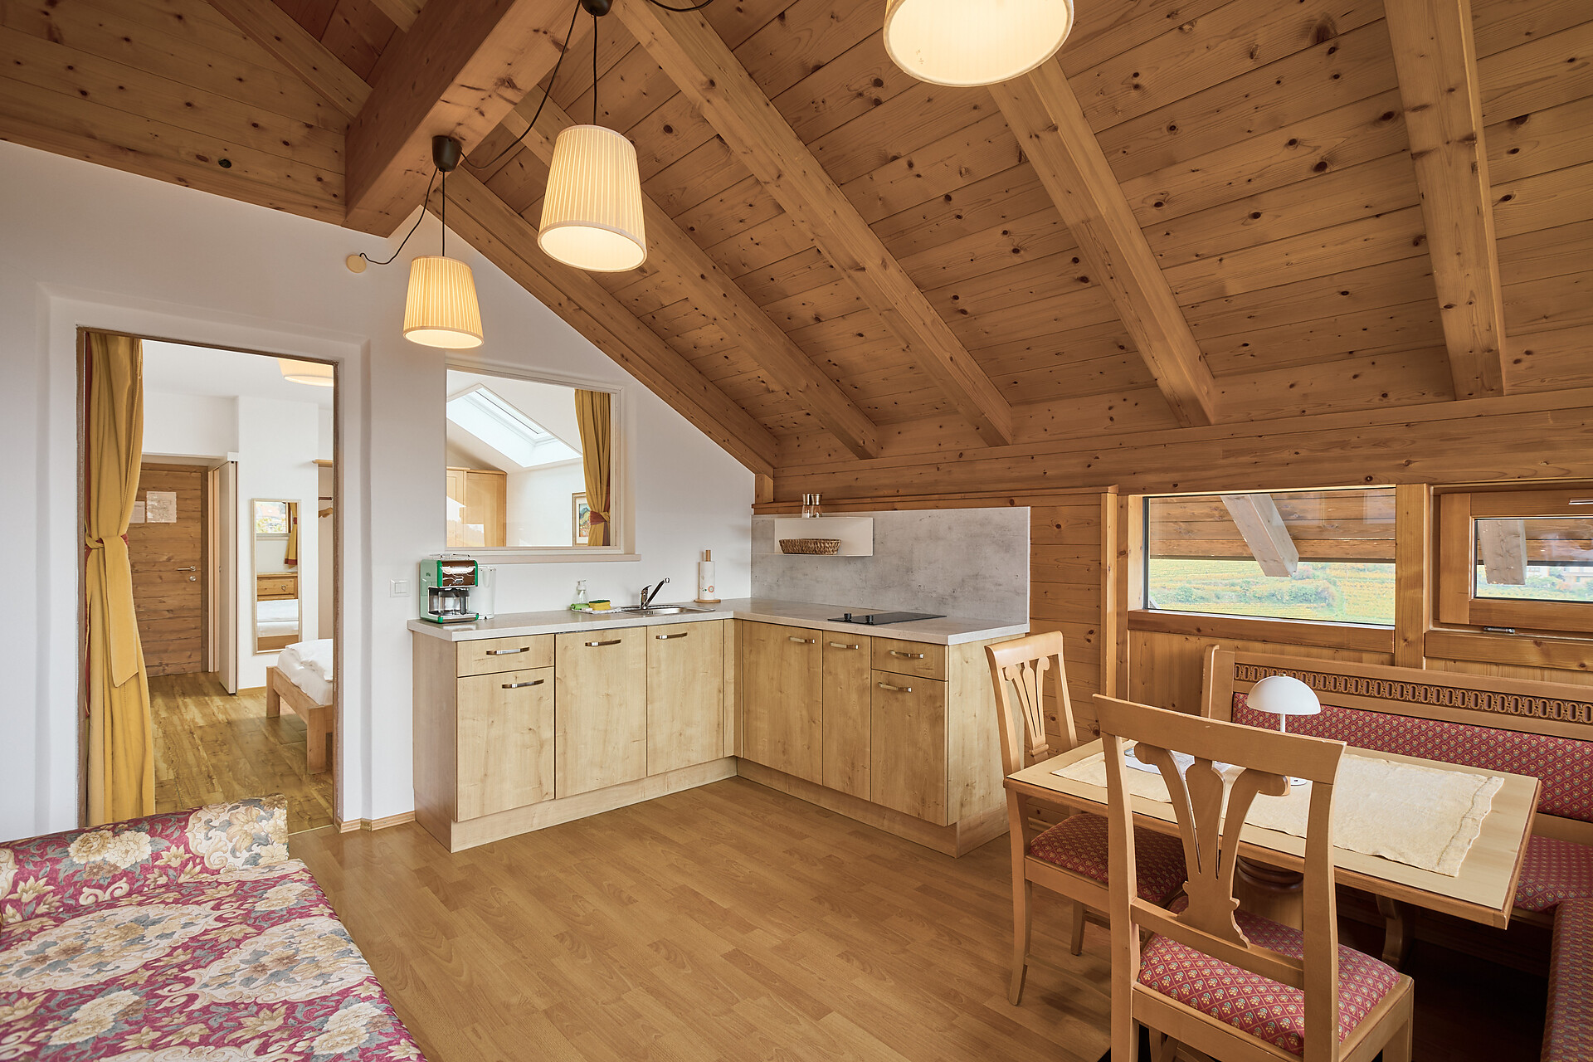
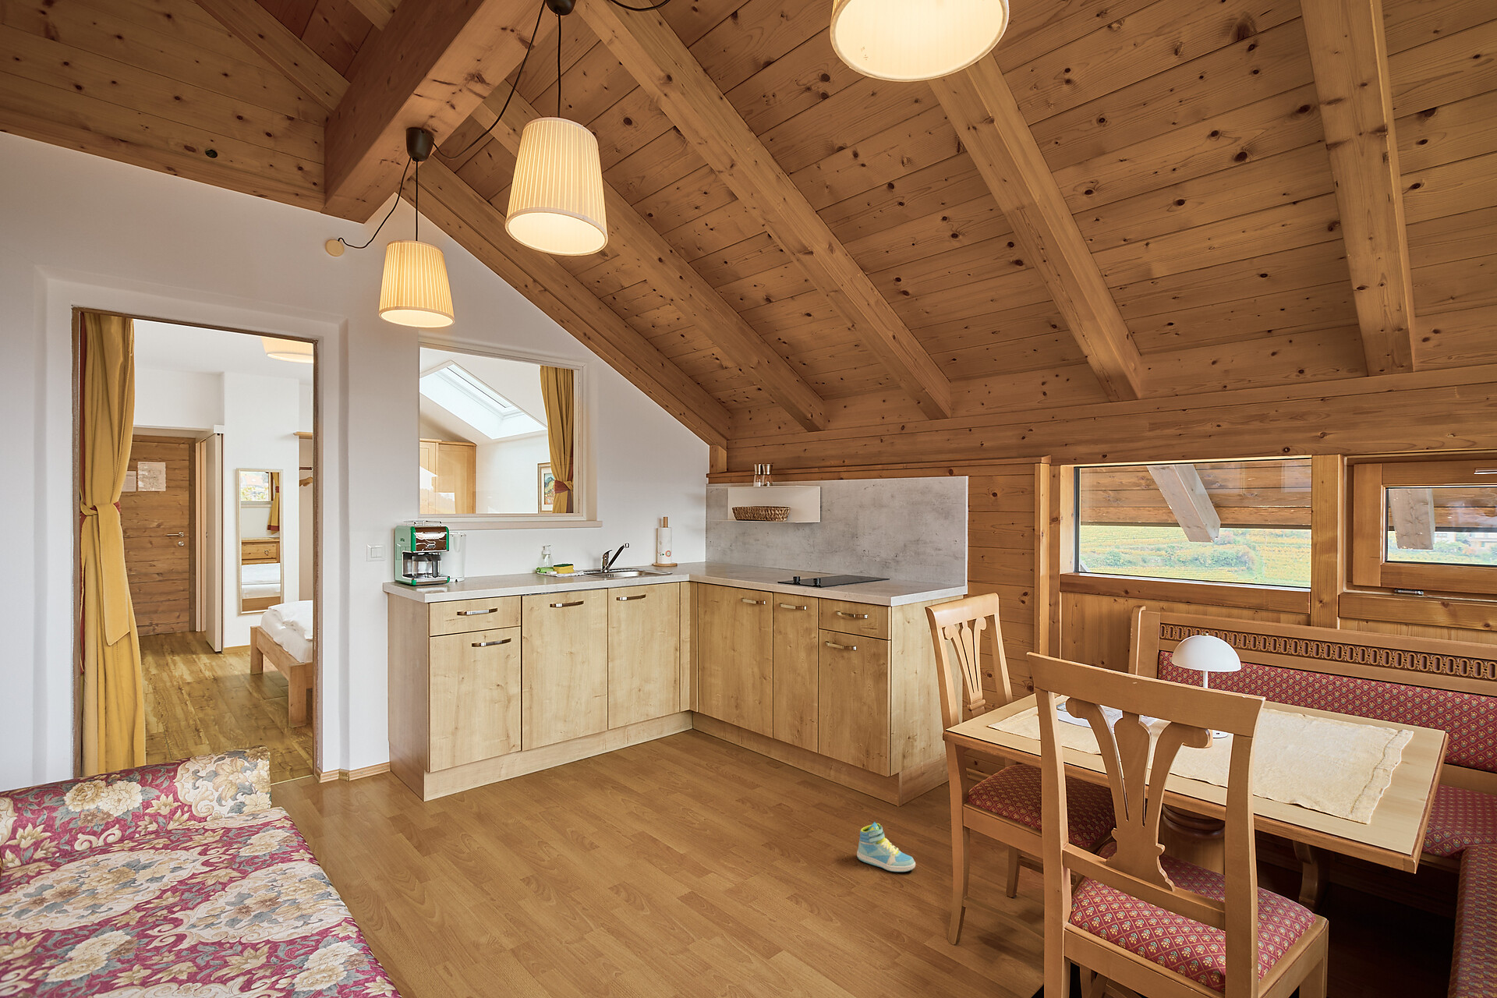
+ sneaker (884, 844)
